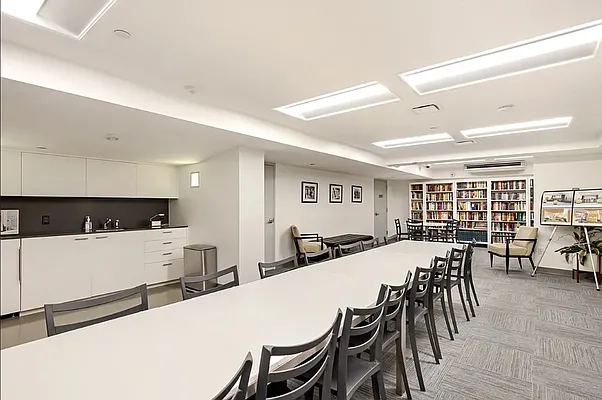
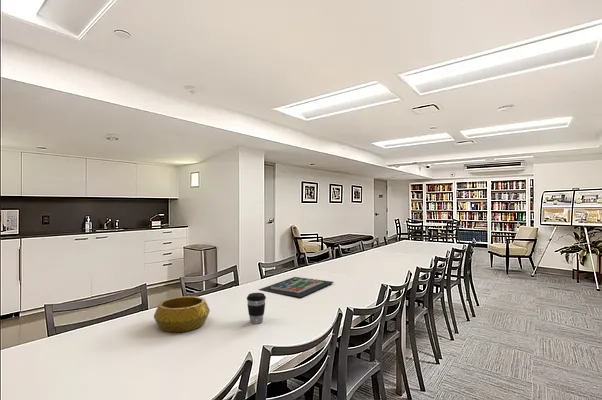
+ architectural model (297, 283)
+ coffee cup (256, 308)
+ decorative bowl (182, 313)
